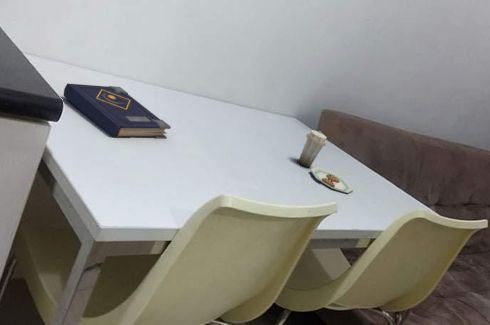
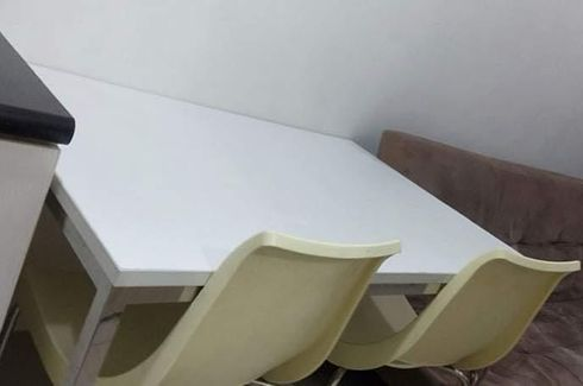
- plate (325, 169)
- book (116, 110)
